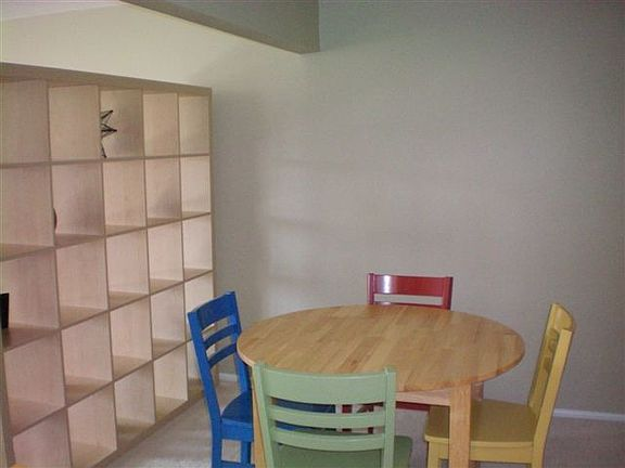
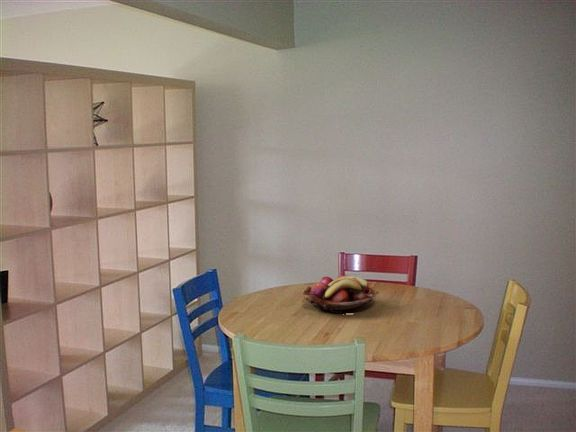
+ fruit basket (339, 291)
